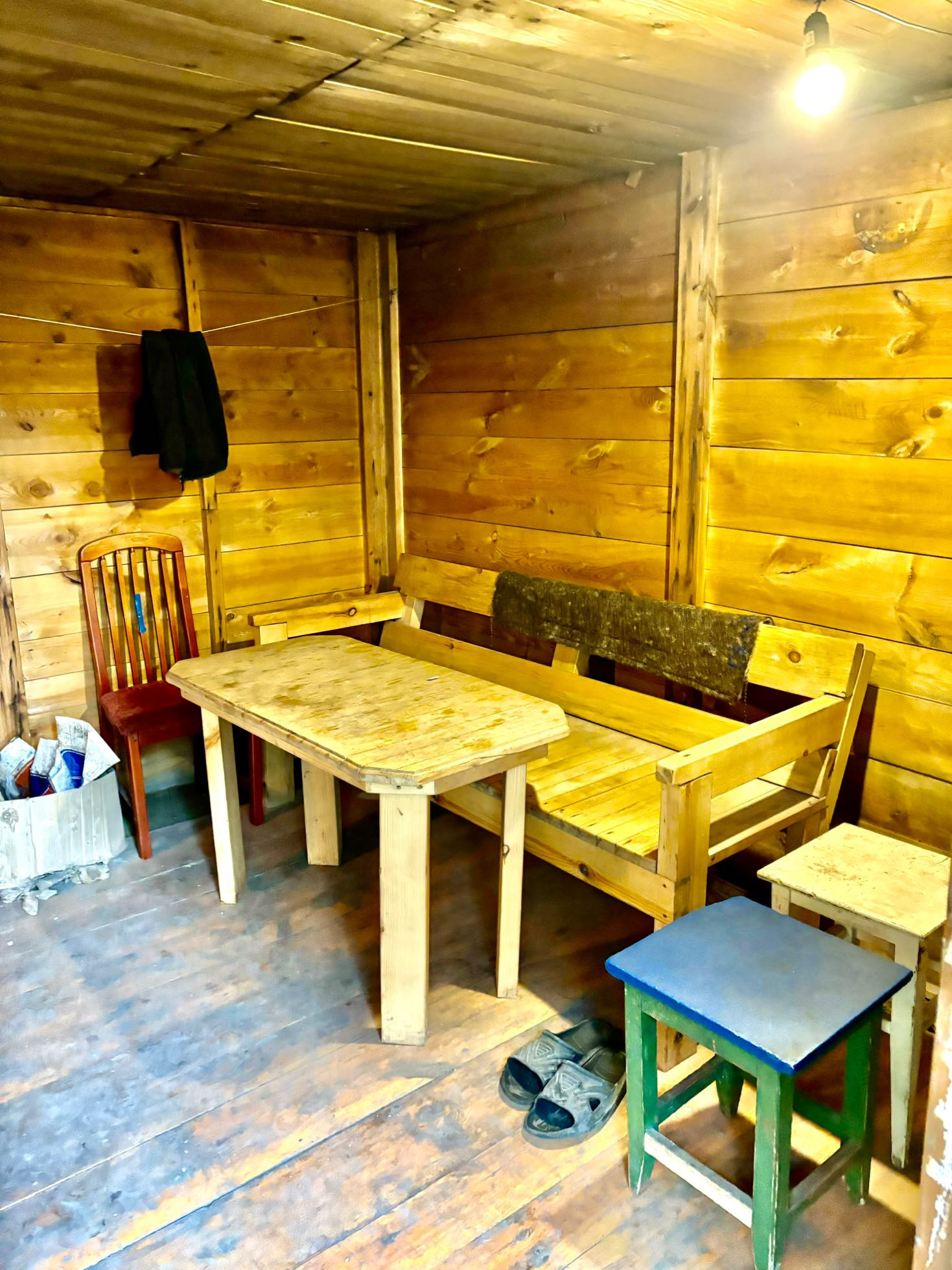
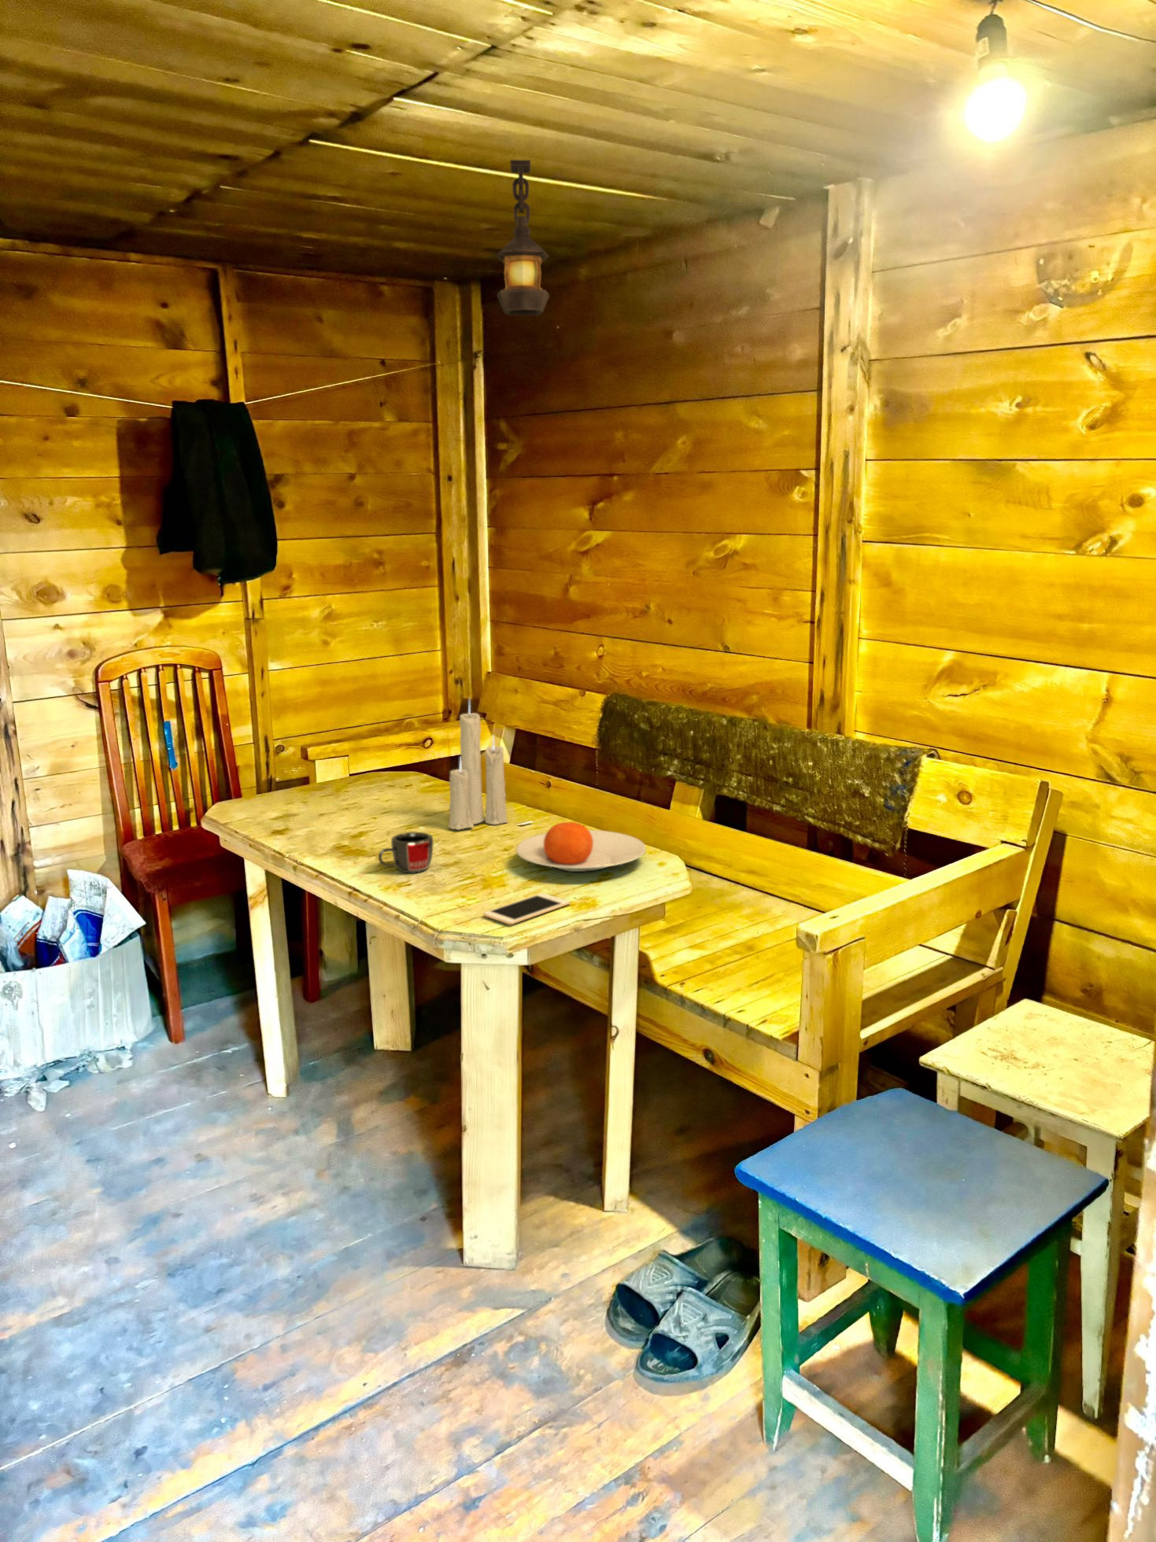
+ mug (406, 854)
+ cell phone (527, 908)
+ candle (474, 759)
+ hanging lantern (522, 239)
+ plate (580, 844)
